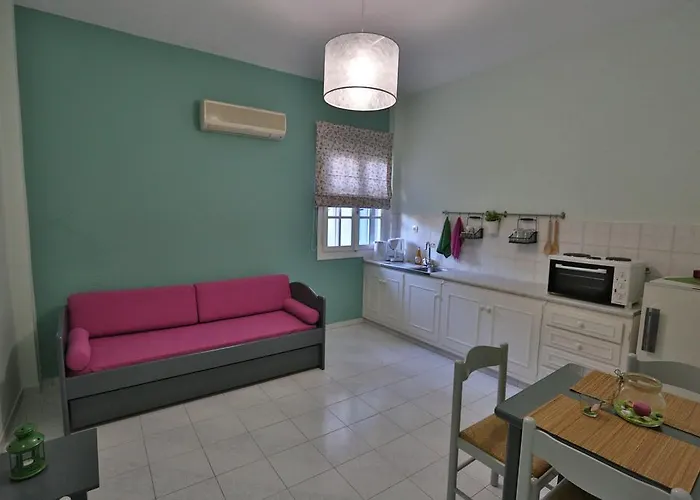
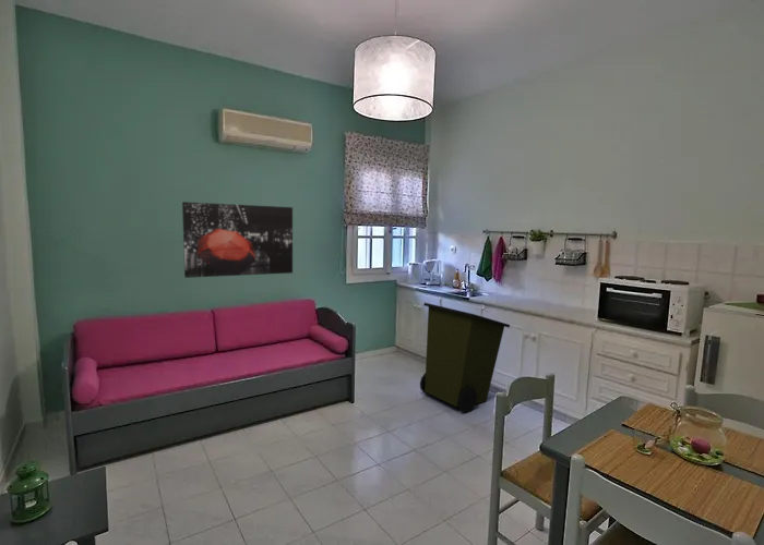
+ wall art (241, 240)
+ trash can (462, 351)
